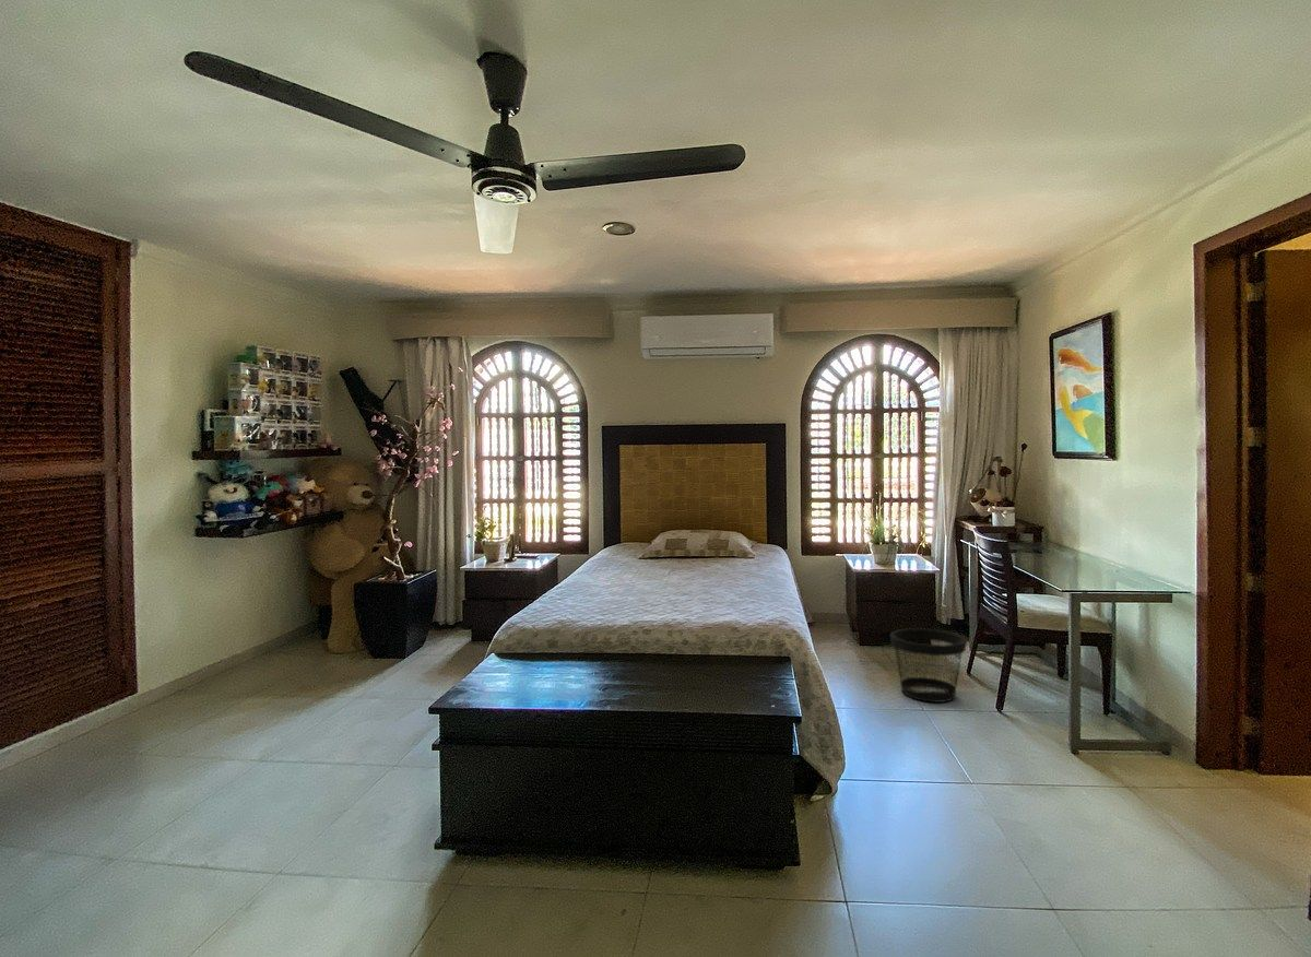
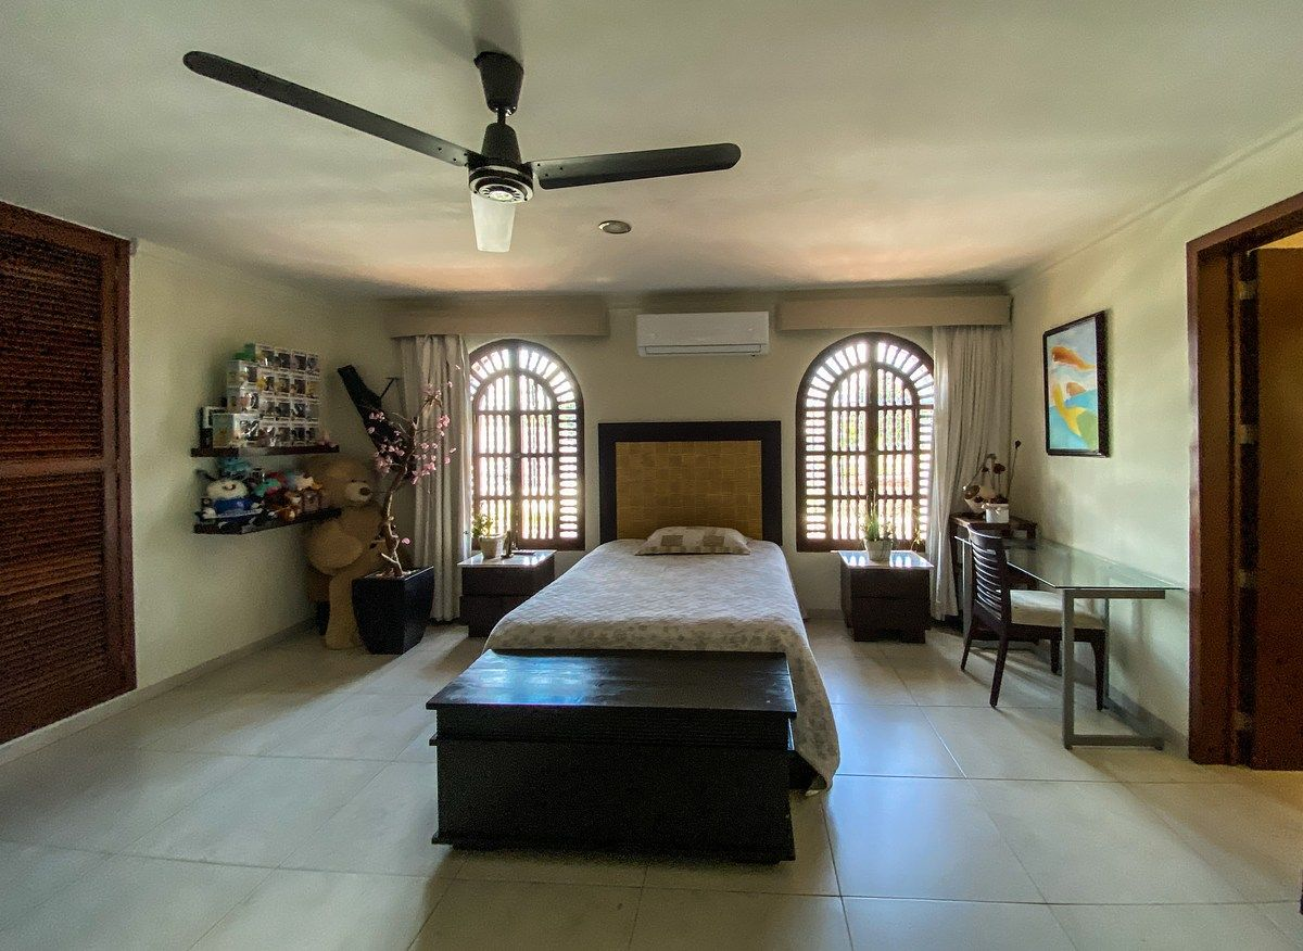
- wastebasket (929, 664)
